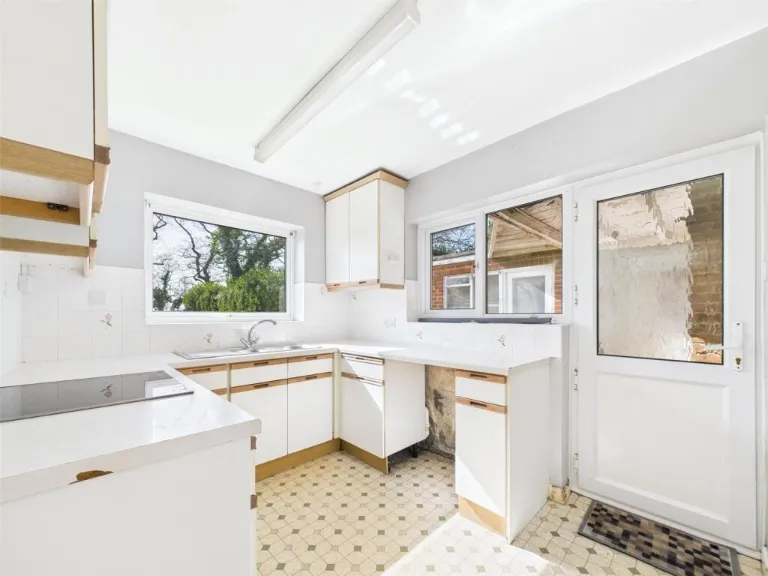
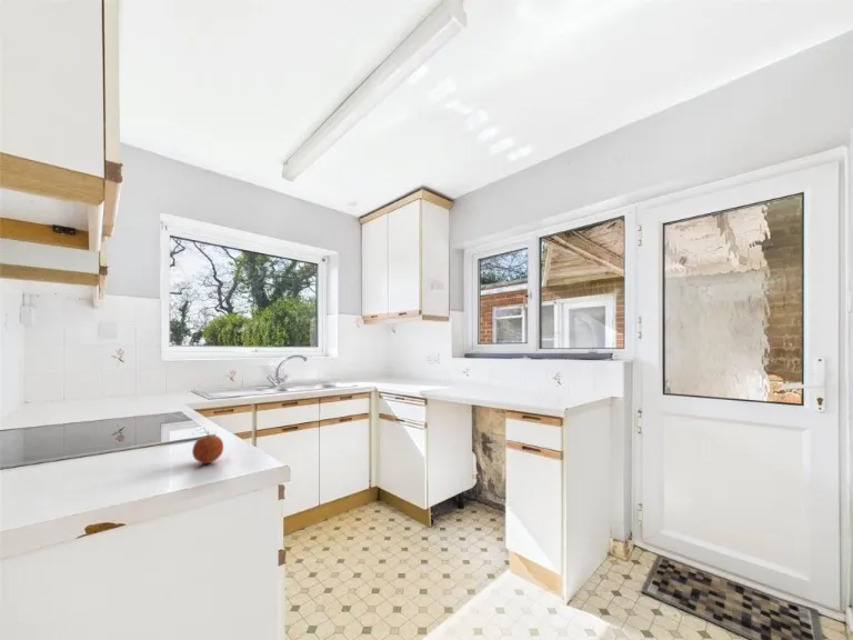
+ fruit (208, 447)
